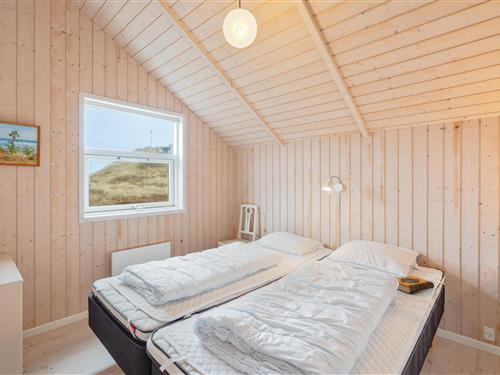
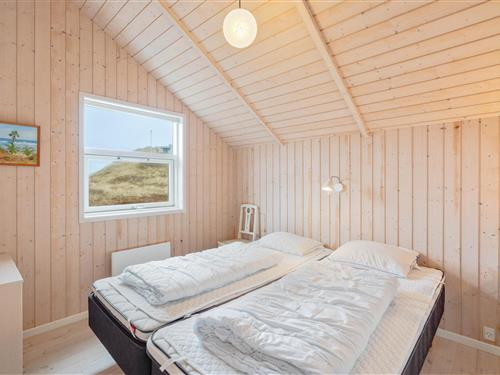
- hardback book (411, 284)
